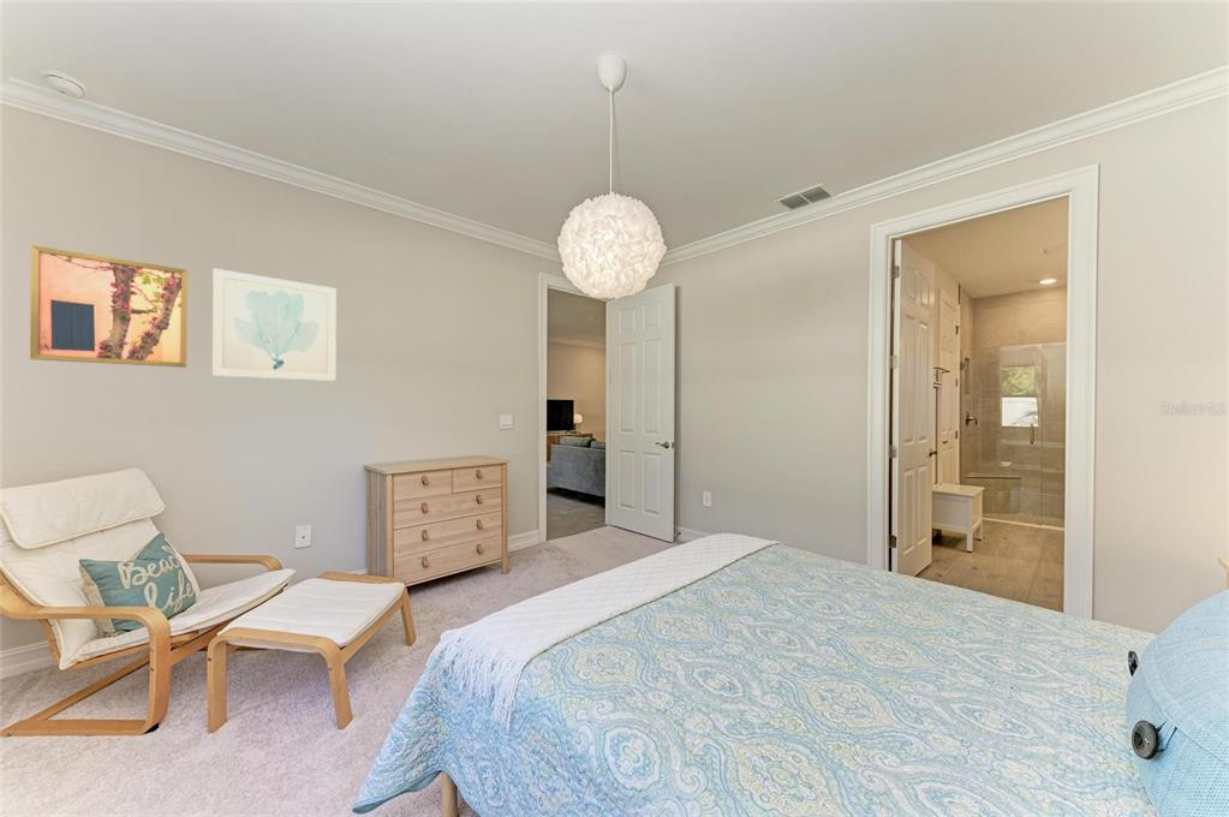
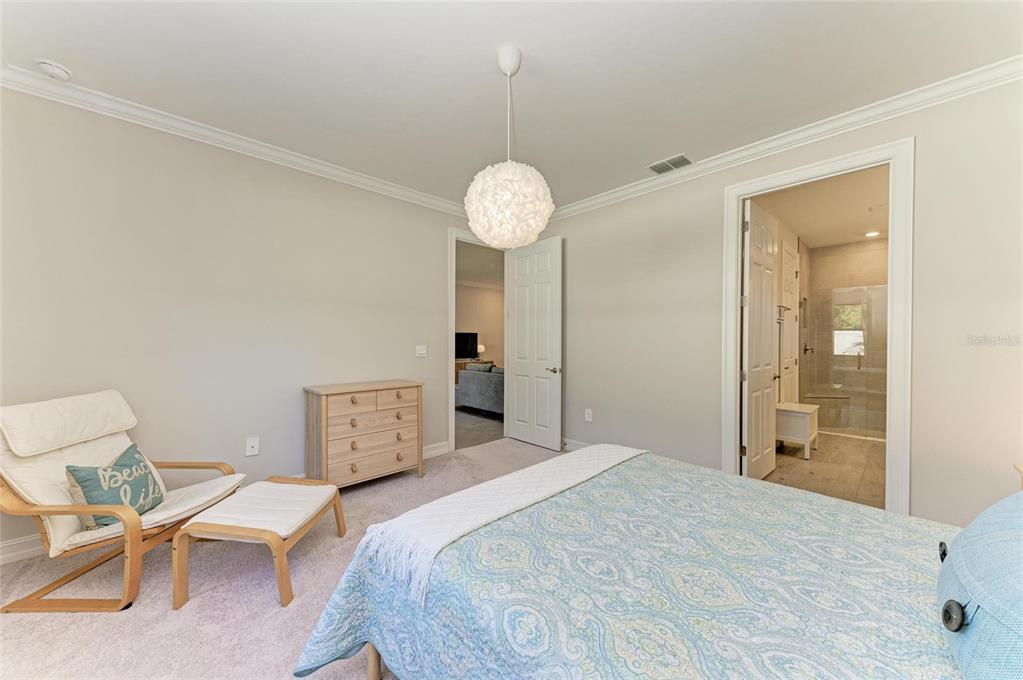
- wall art (115, 311)
- wall art (279, 328)
